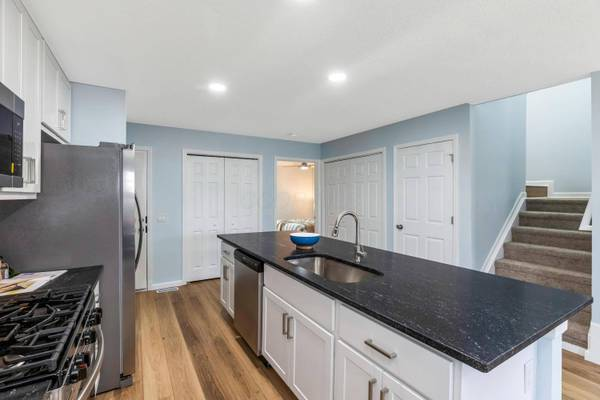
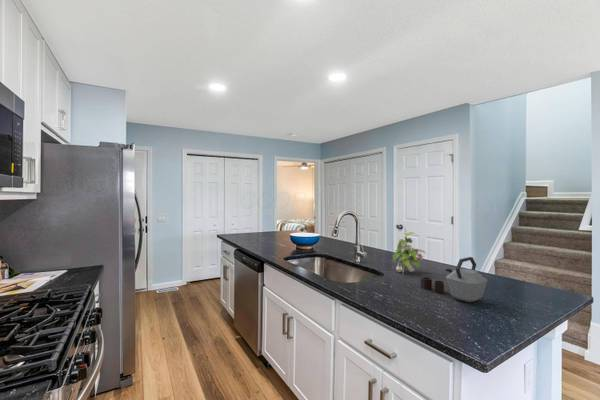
+ kettle (449, 275)
+ plant (407, 251)
